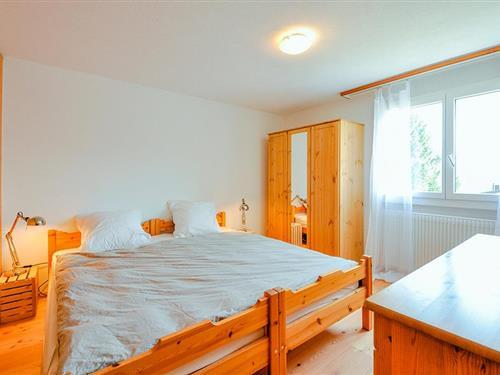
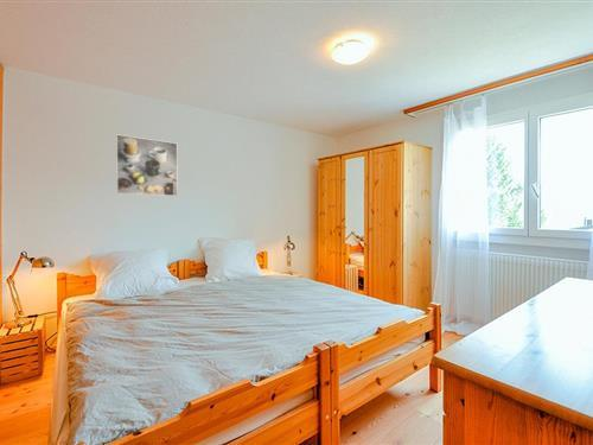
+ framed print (148, 166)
